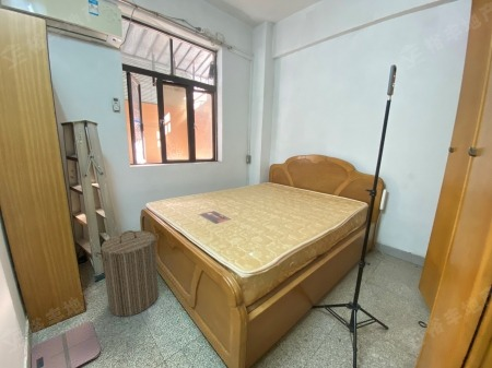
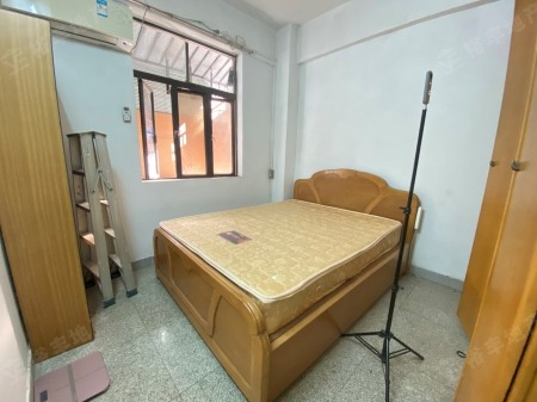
- laundry hamper (131, 265)
